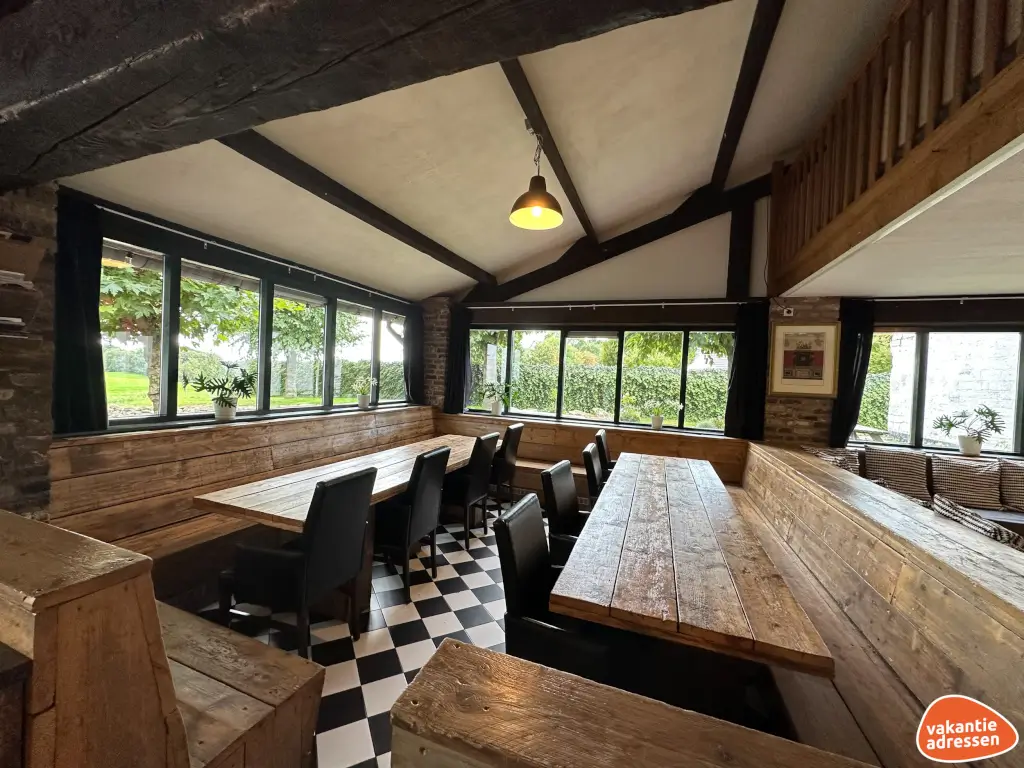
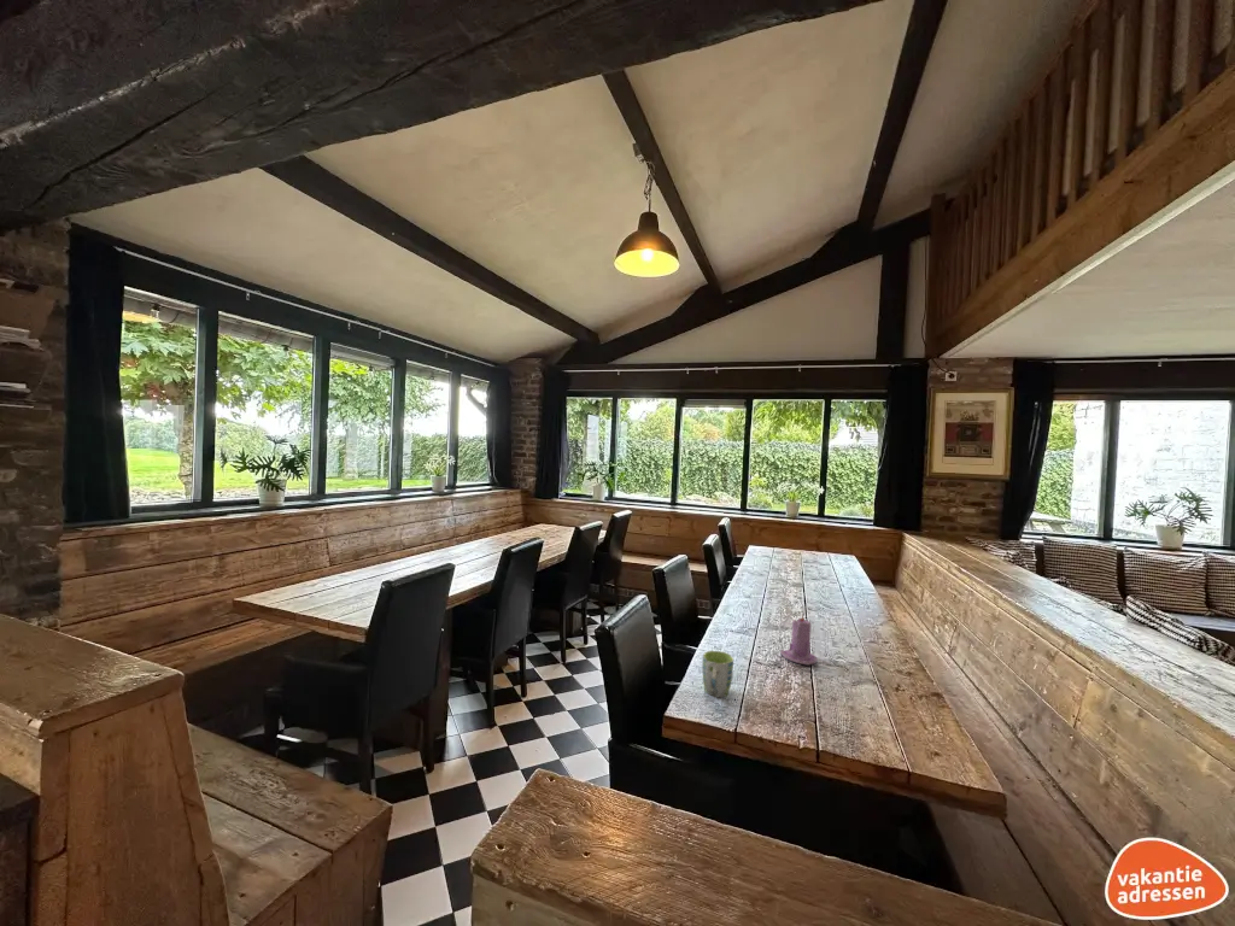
+ candle (801, 635)
+ mug (716, 675)
